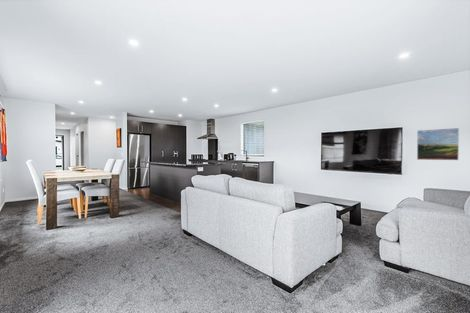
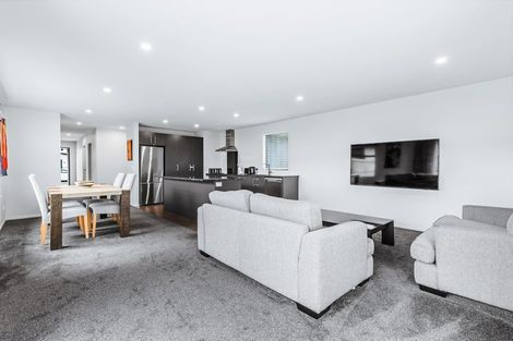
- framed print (436, 144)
